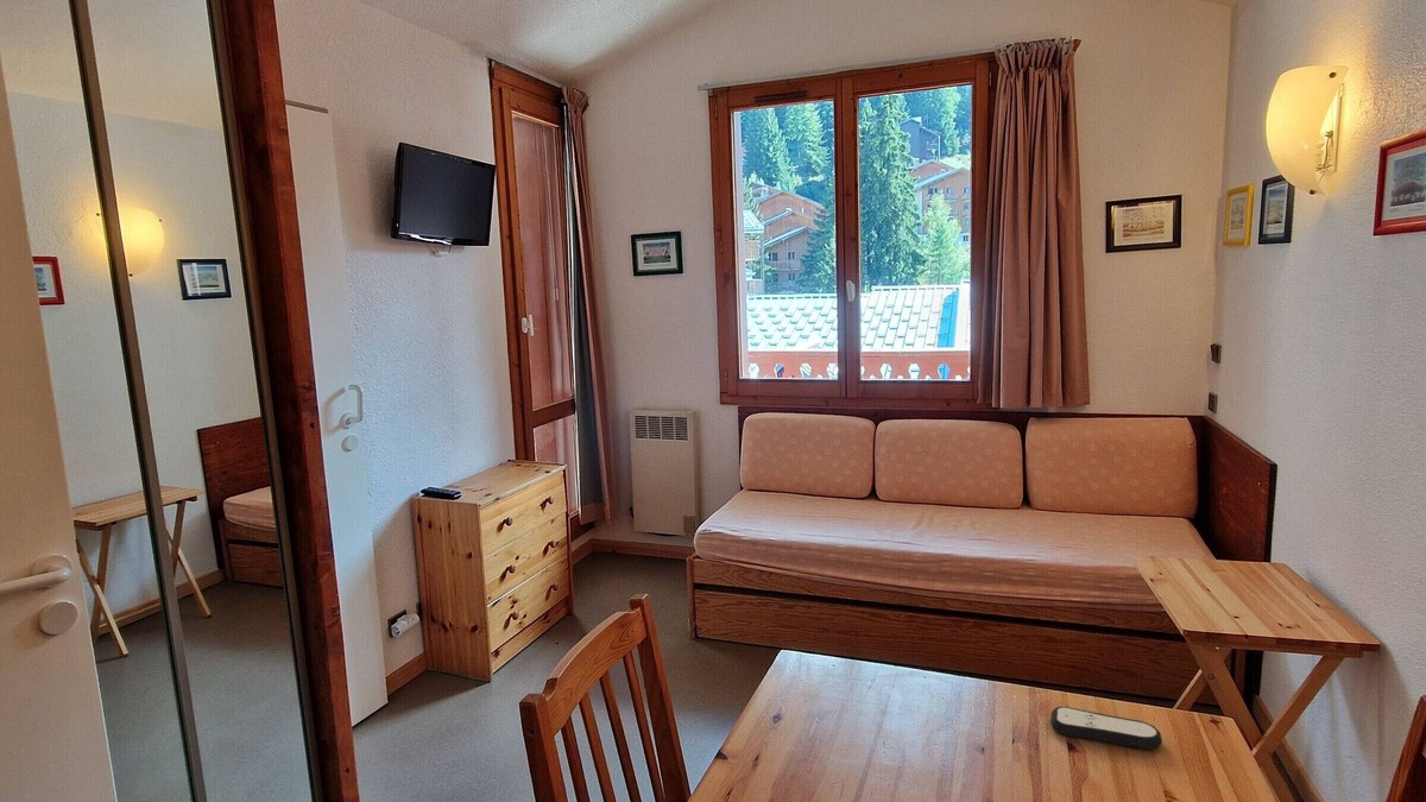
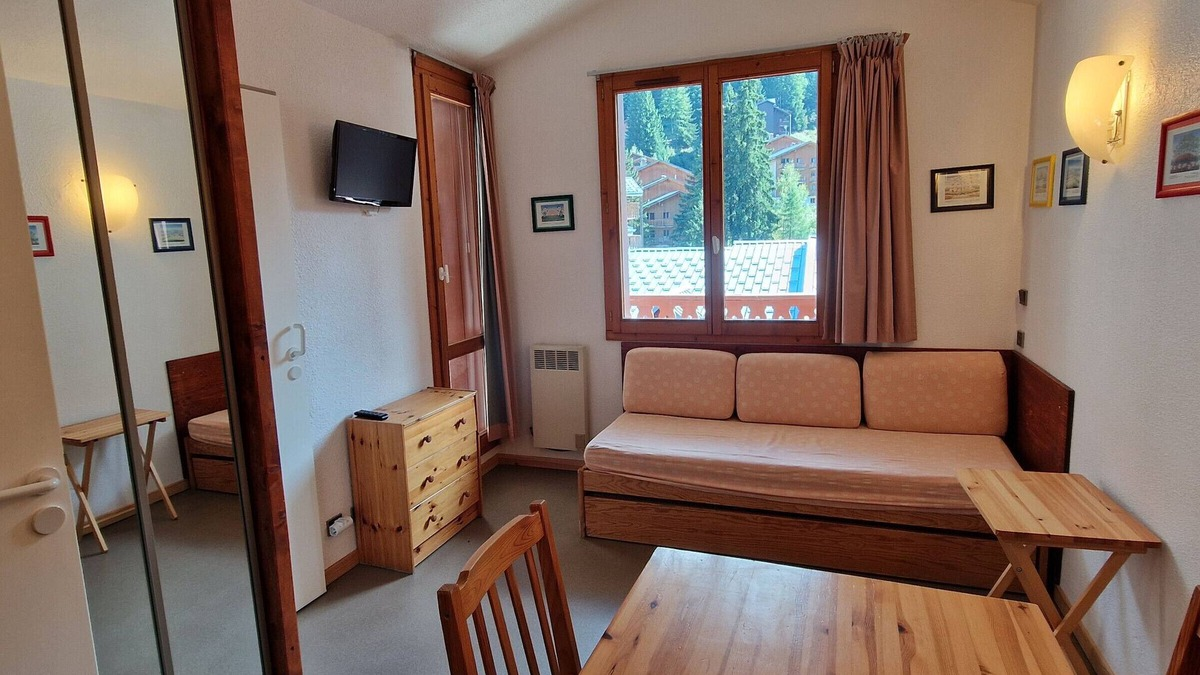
- remote control (1104, 727)
